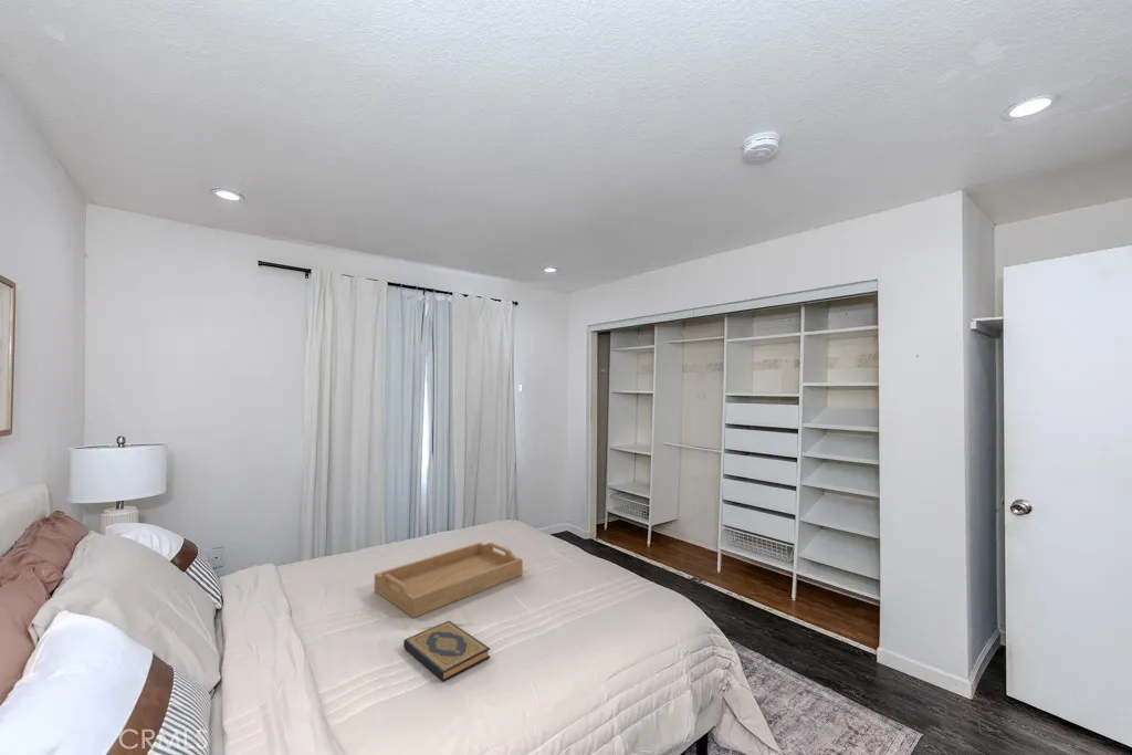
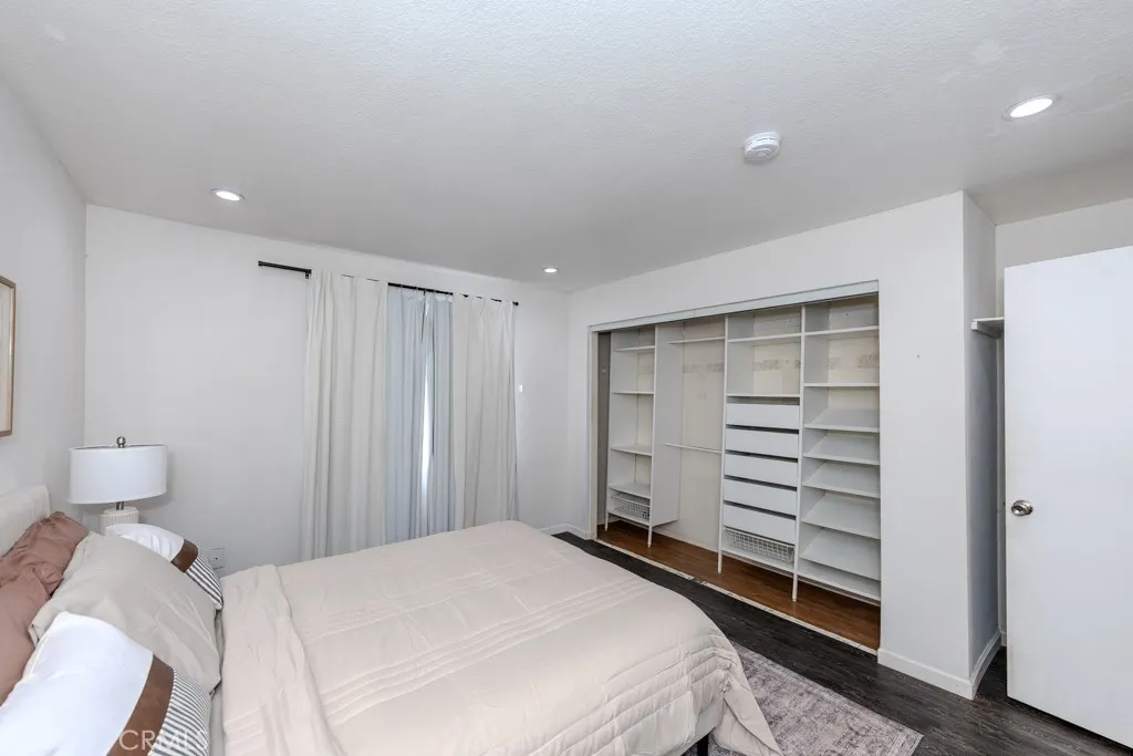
- serving tray (451, 572)
- hardback book (446, 648)
